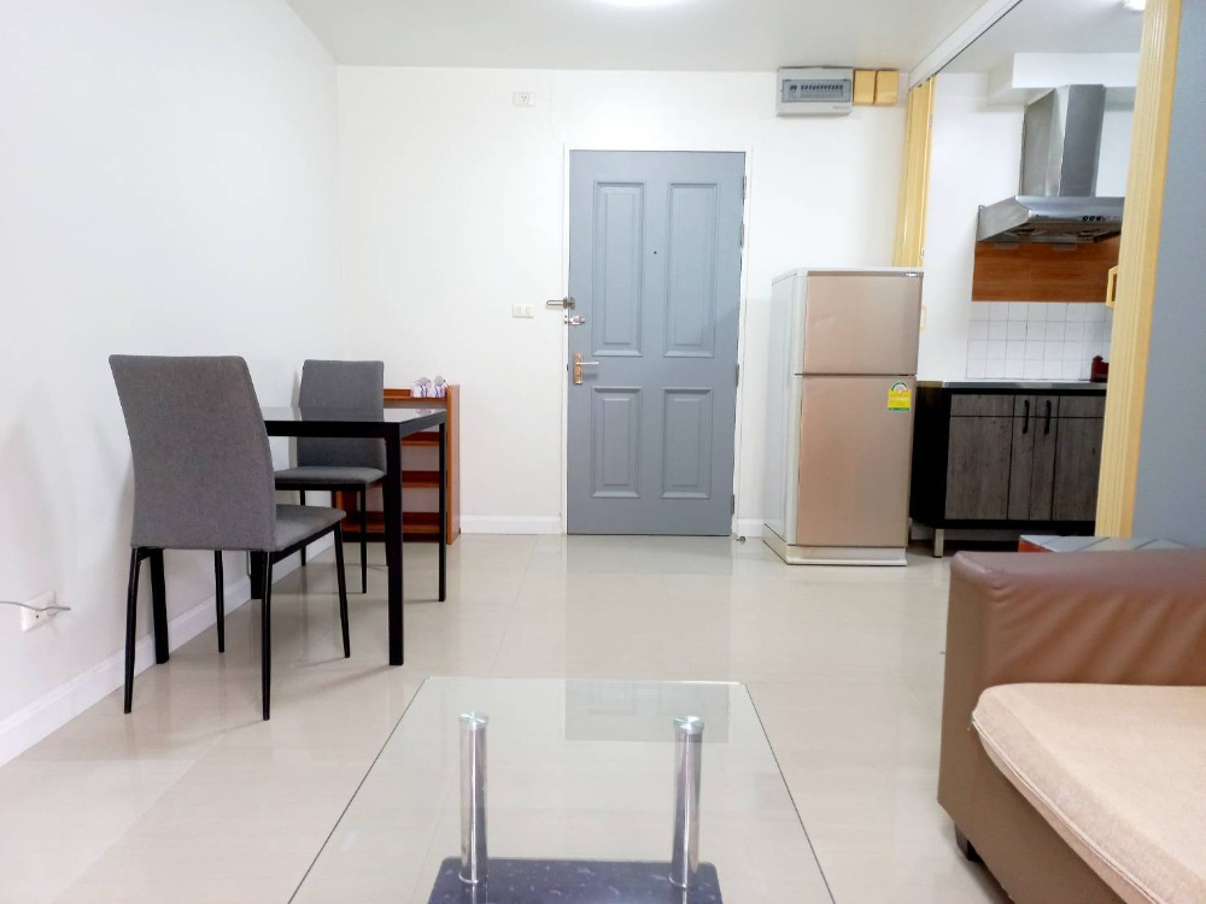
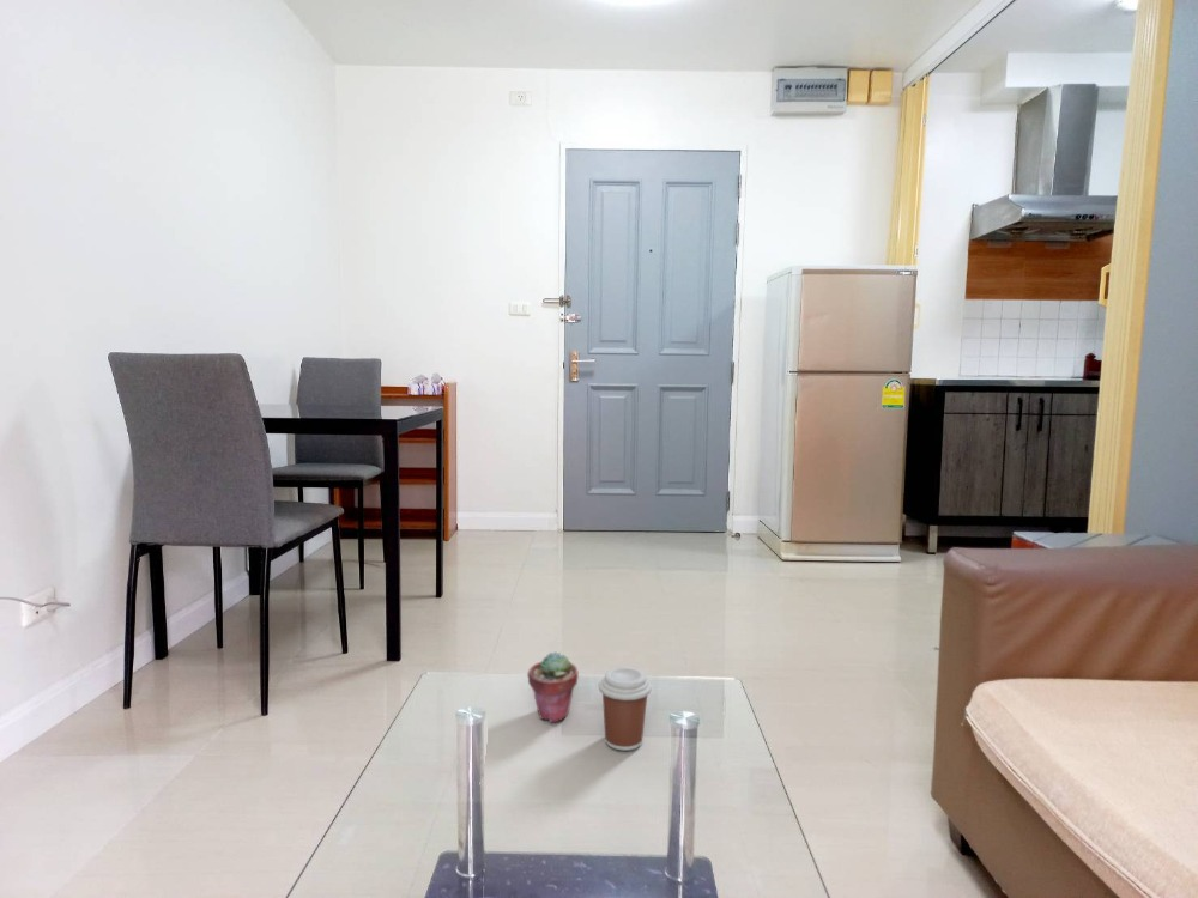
+ potted succulent (552, 682)
+ coffee cup (624, 708)
